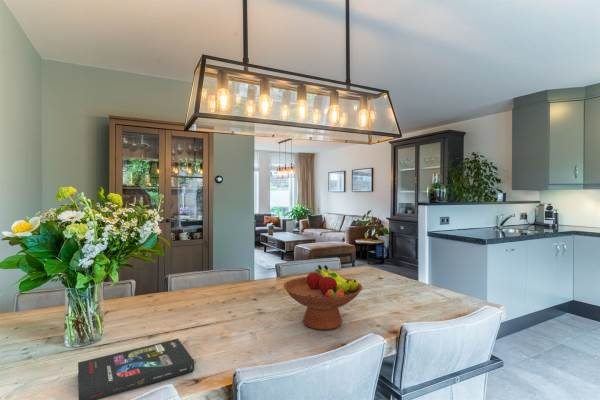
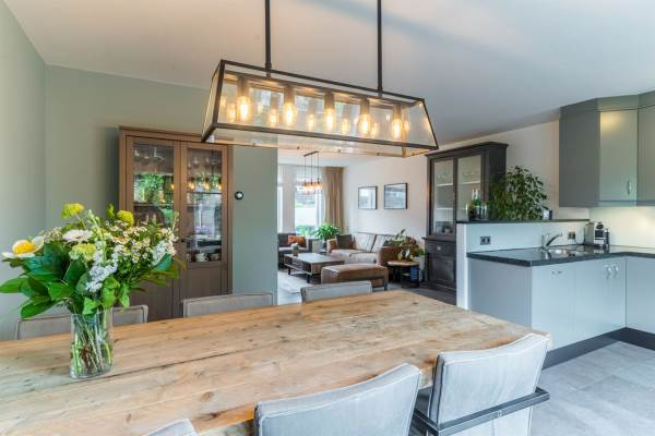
- book (136, 367)
- fruit bowl (322, 296)
